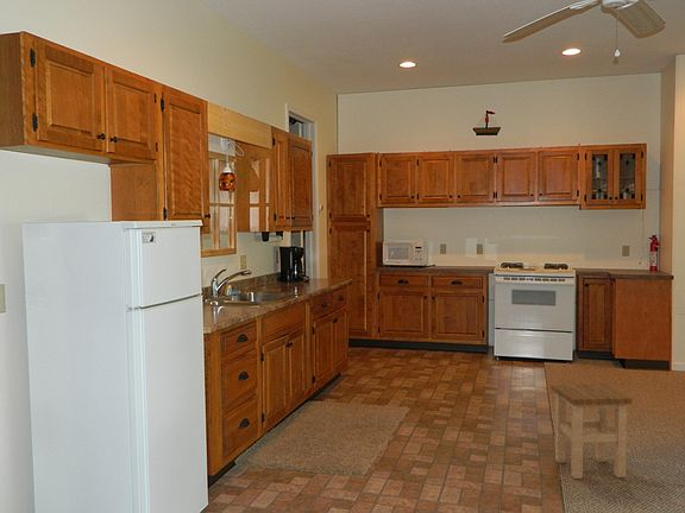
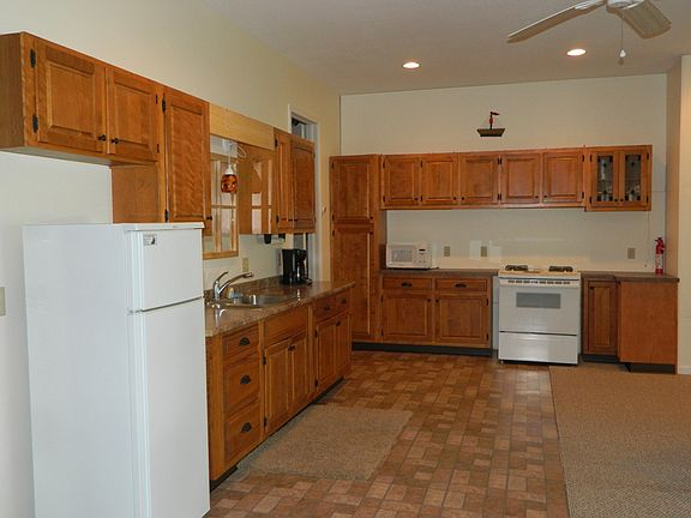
- stool (589, 428)
